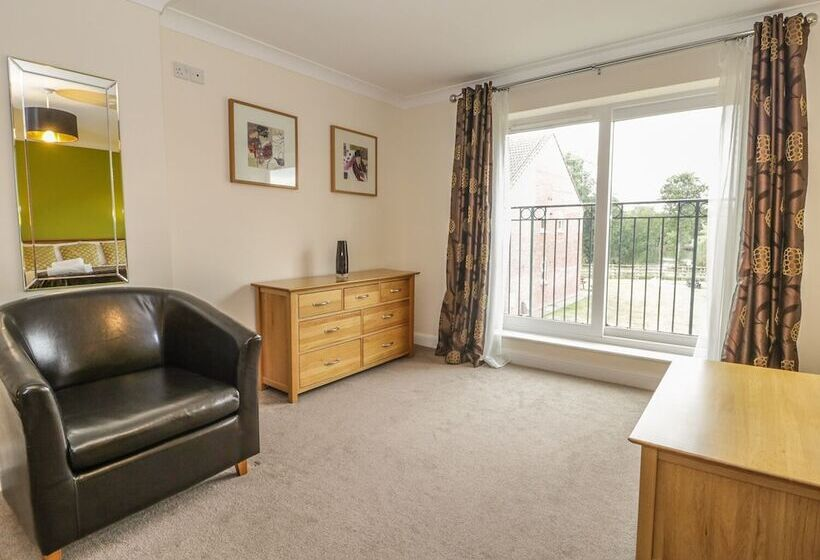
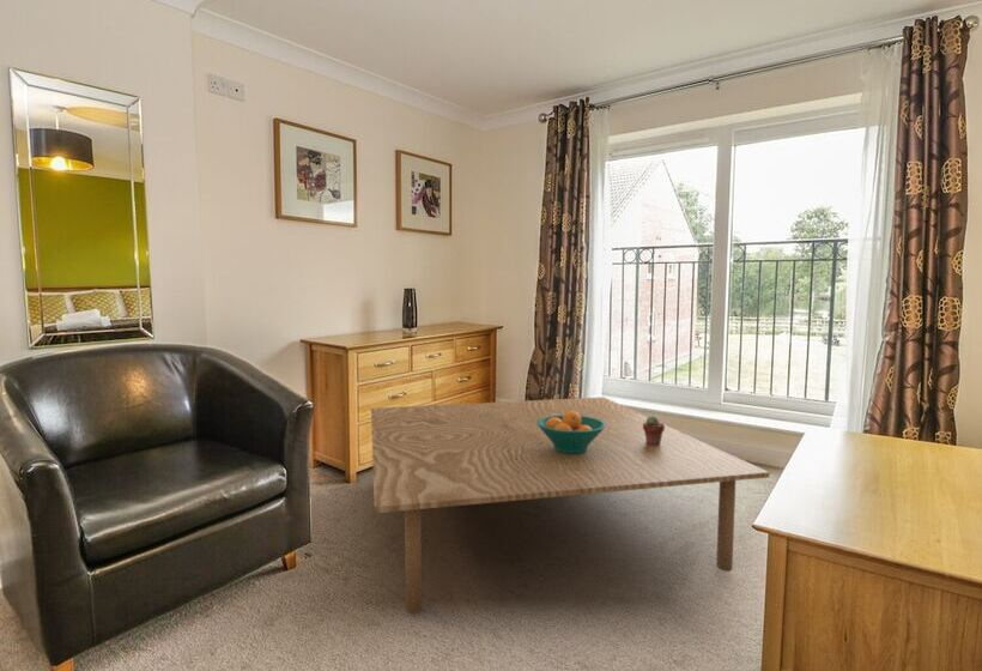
+ potted succulent (653, 429)
+ coffee table (527, 476)
+ fruit bowl (570, 429)
